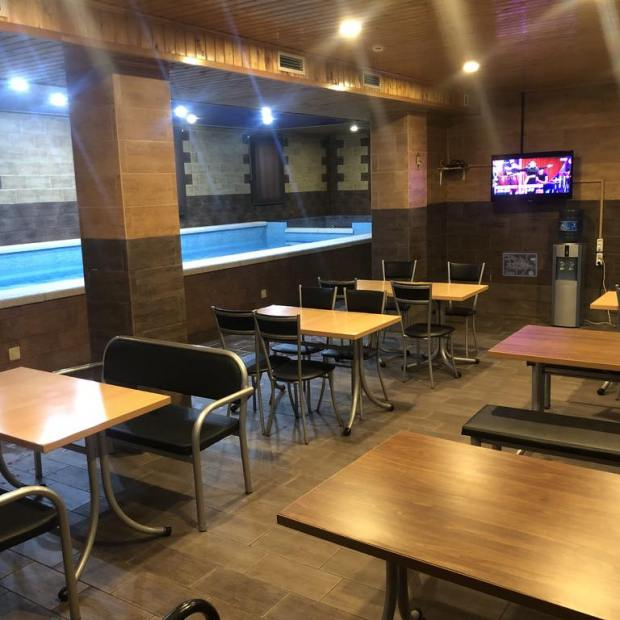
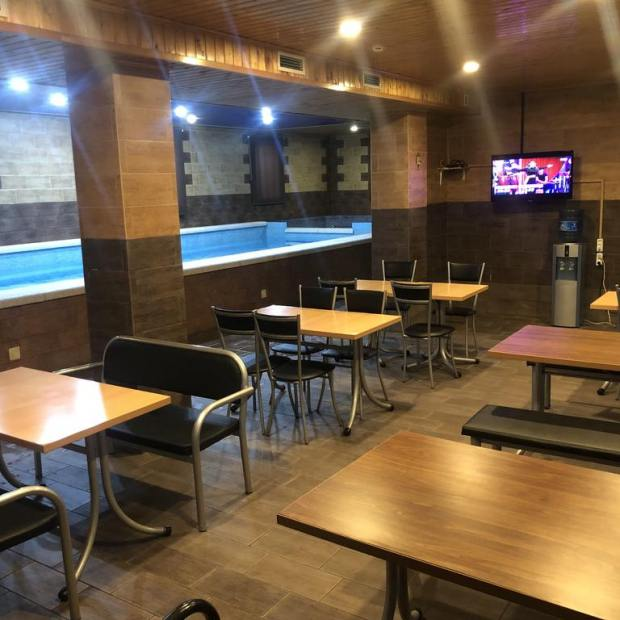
- wall art (519, 264)
